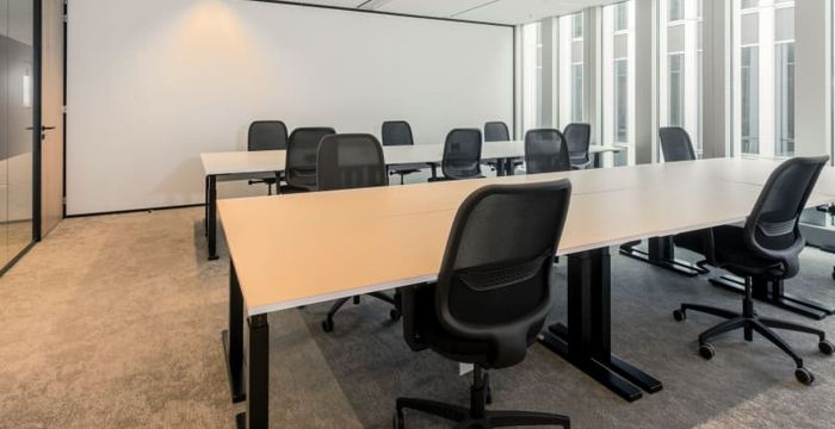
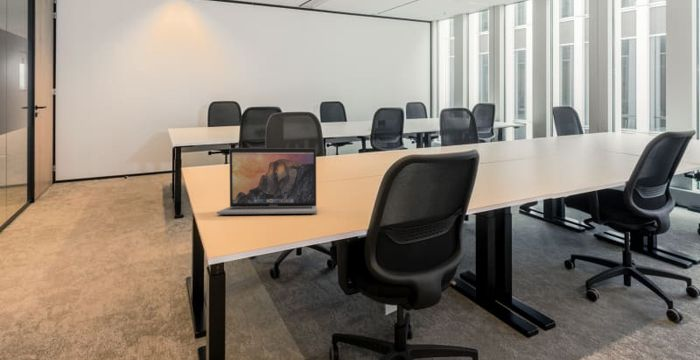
+ laptop (270, 179)
